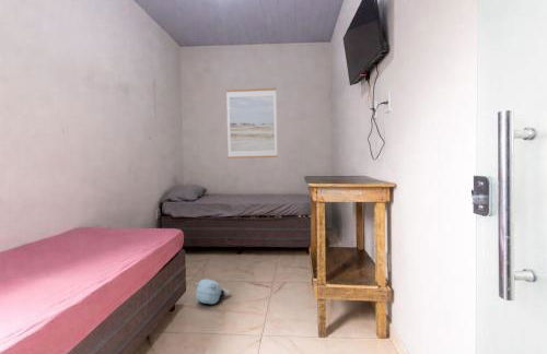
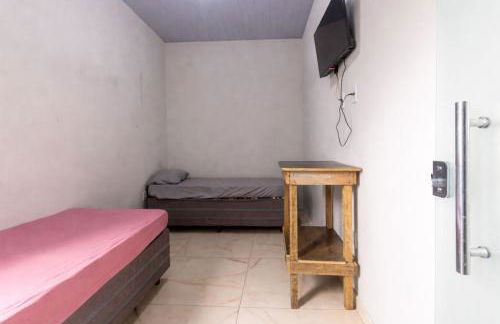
- wall art (252, 123)
- plush toy (212, 288)
